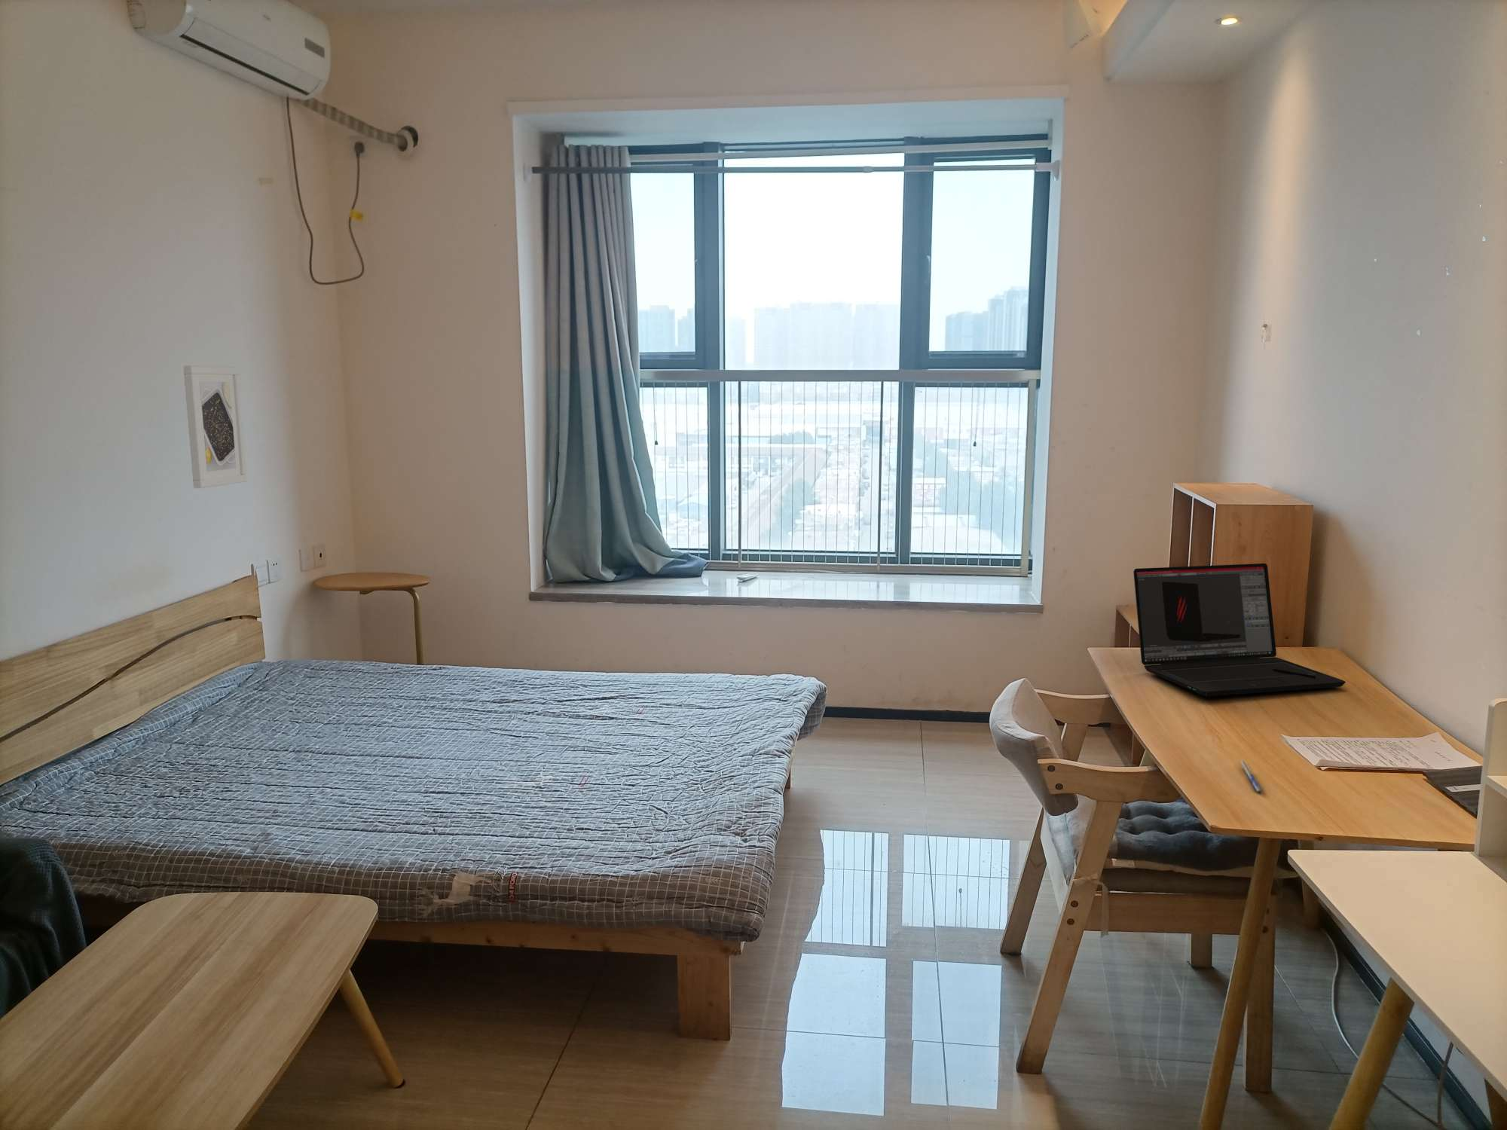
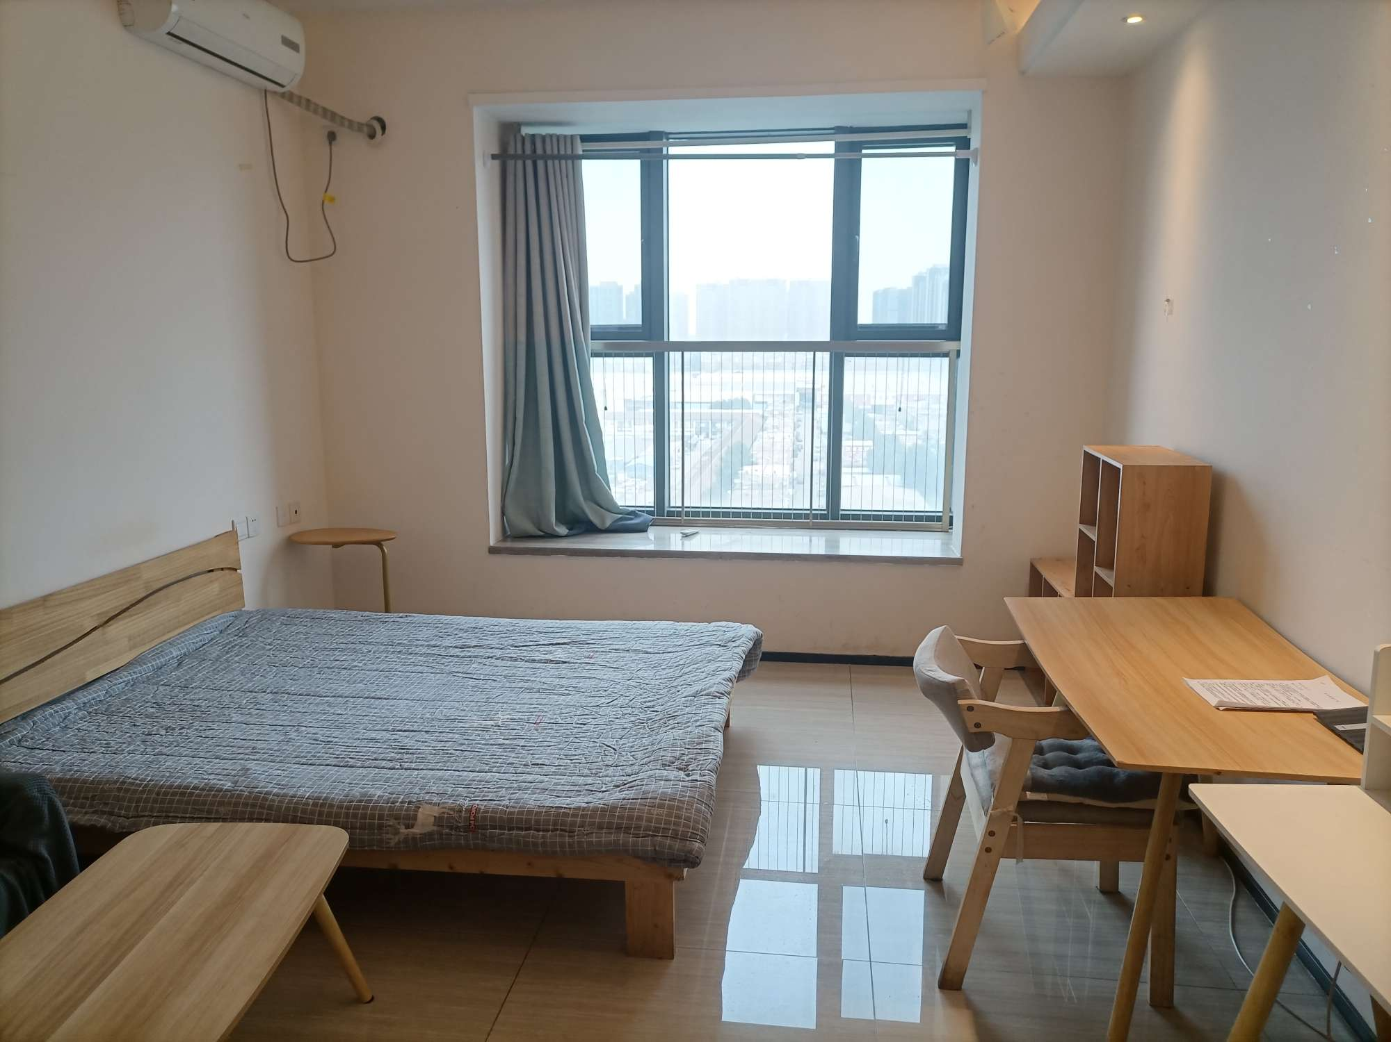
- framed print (216, 426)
- laptop (1235, 626)
- pen (1251, 775)
